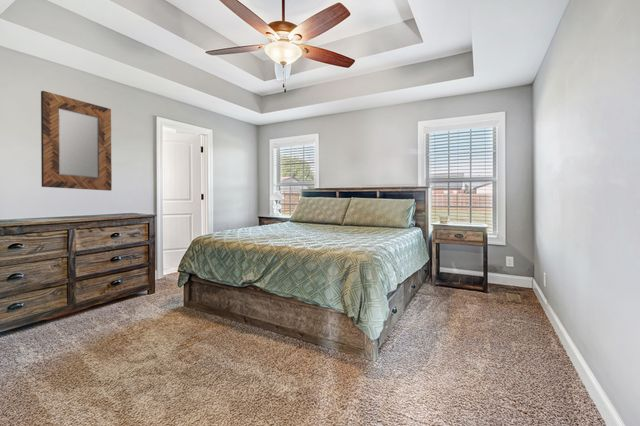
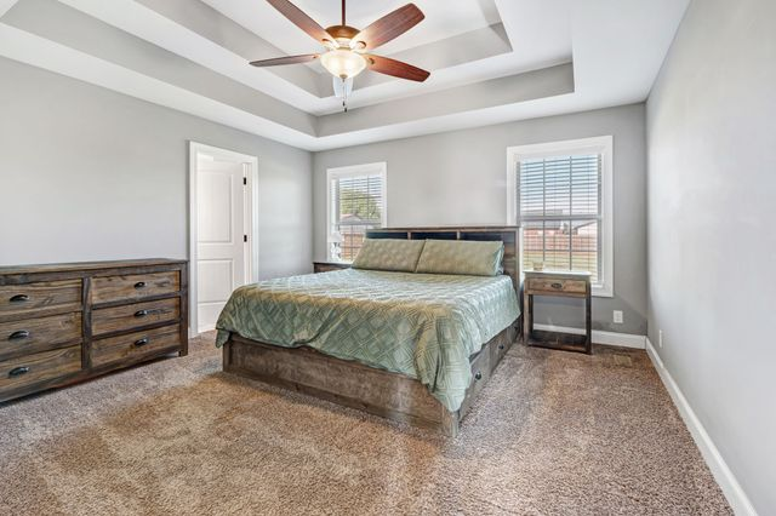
- home mirror (79, 144)
